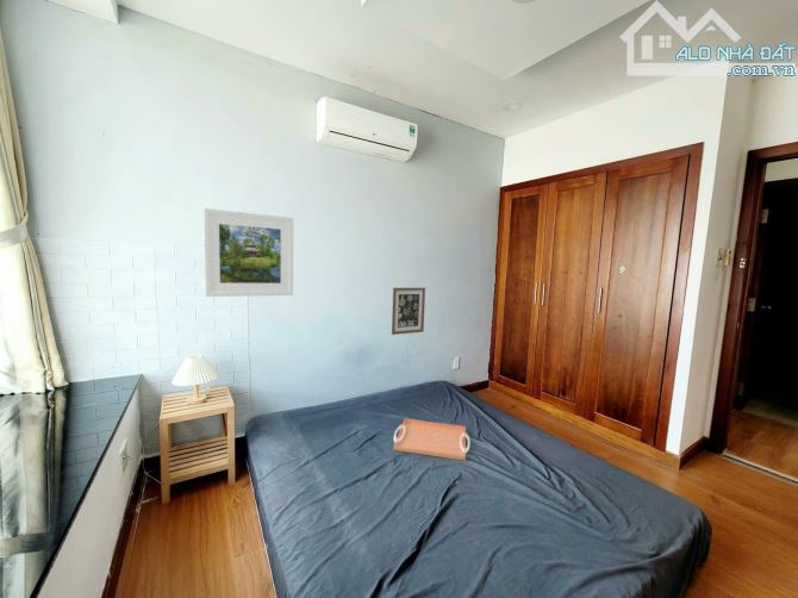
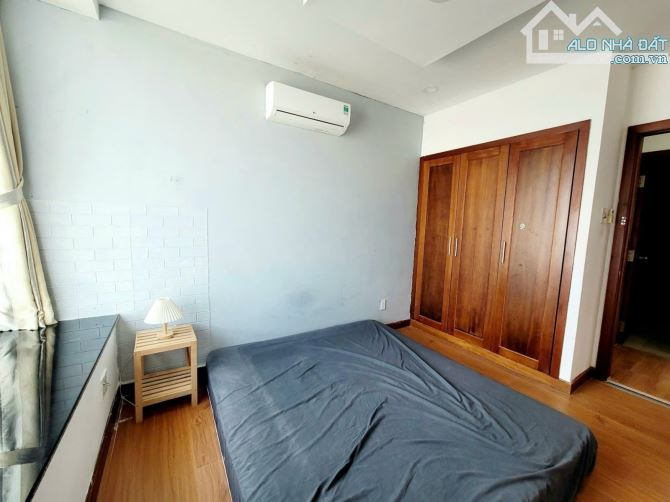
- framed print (251, 255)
- wall art (409, 310)
- serving tray (431, 437)
